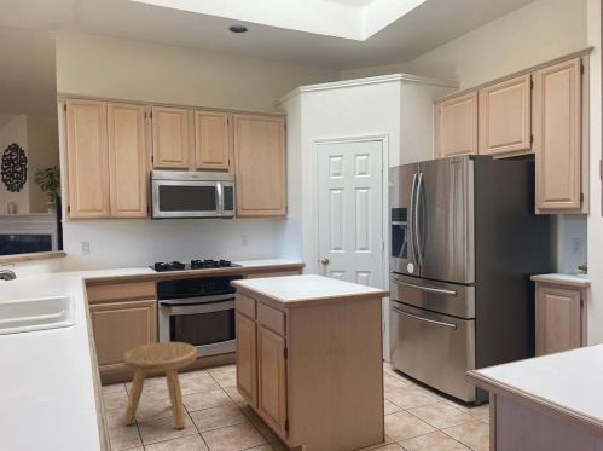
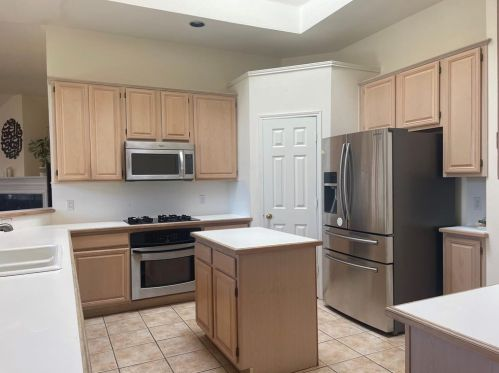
- stool (167, 383)
